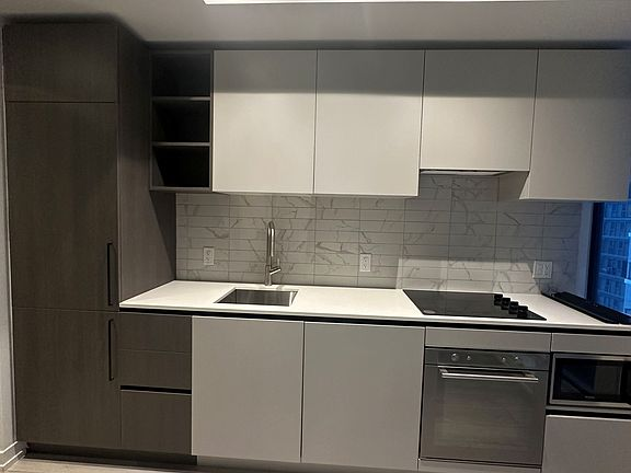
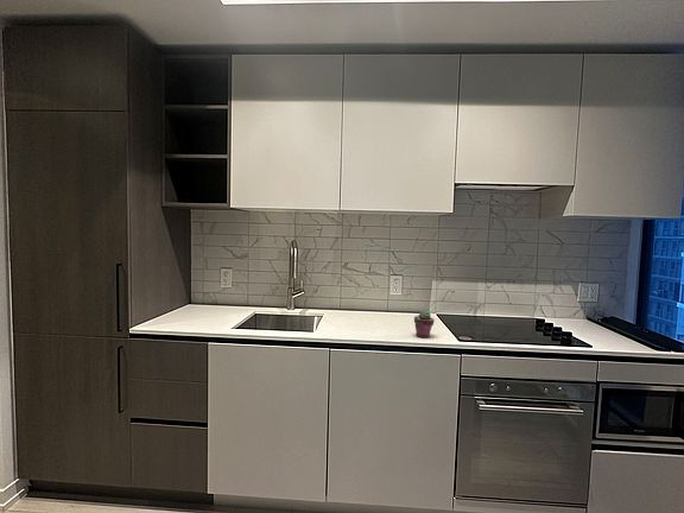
+ potted succulent (423, 323)
